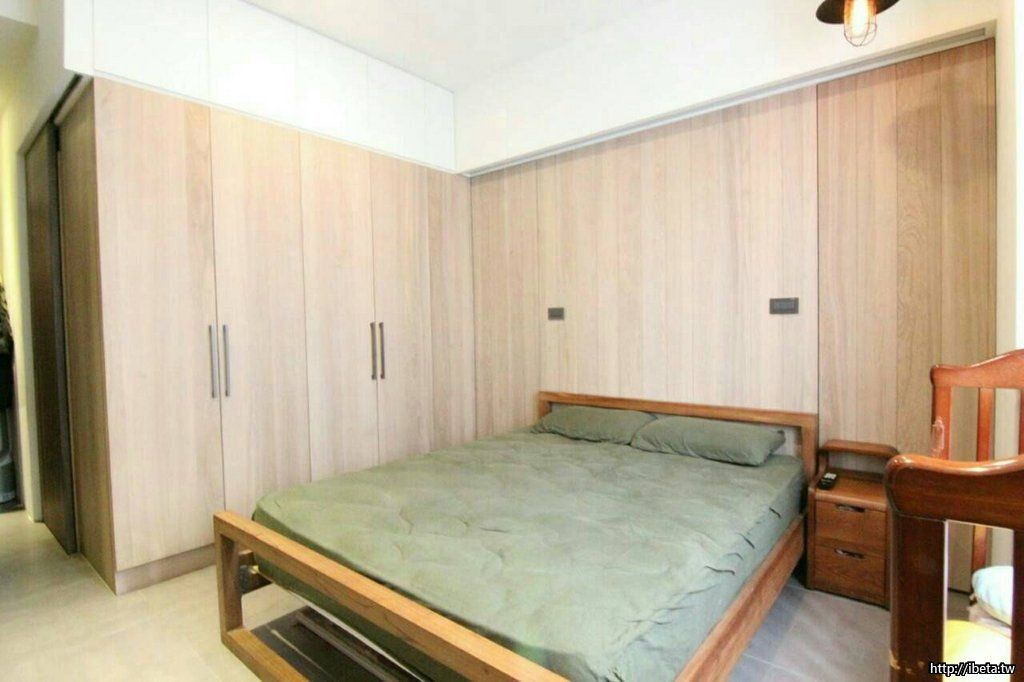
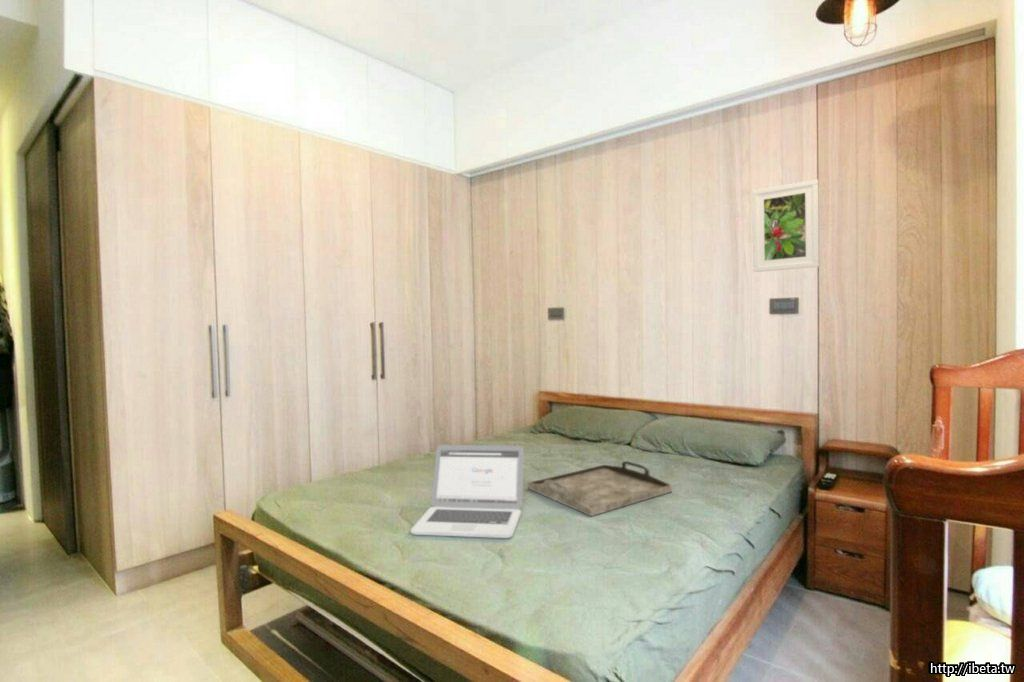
+ laptop (470, 487)
+ serving tray (598, 481)
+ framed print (784, 227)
